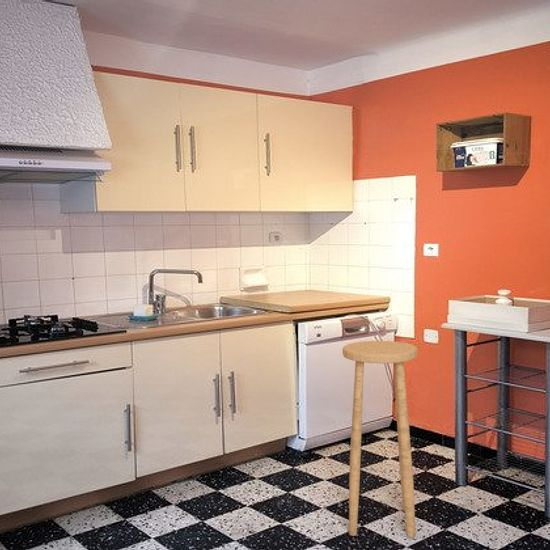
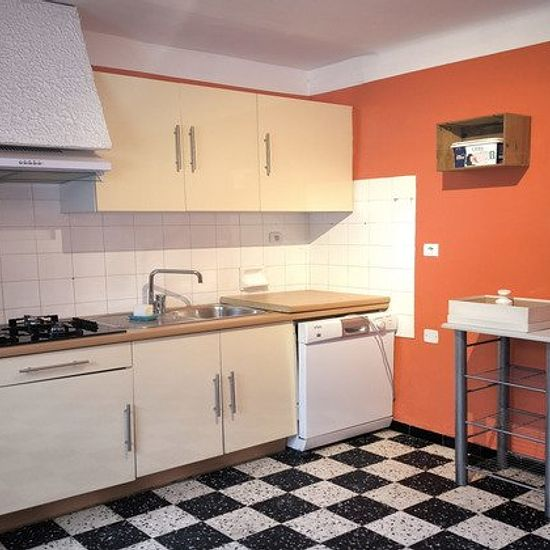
- stool (397, 429)
